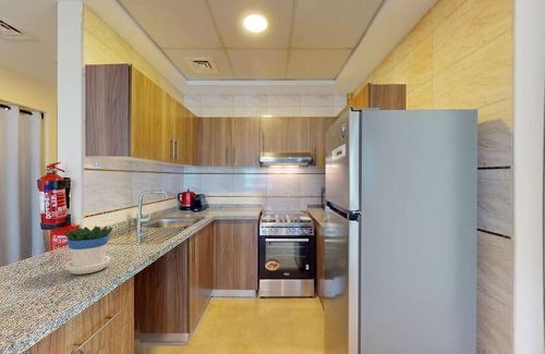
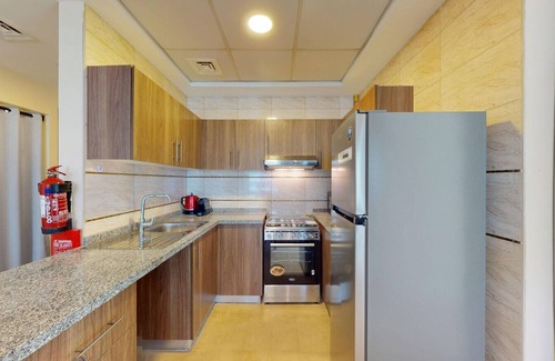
- flowerpot (88, 248)
